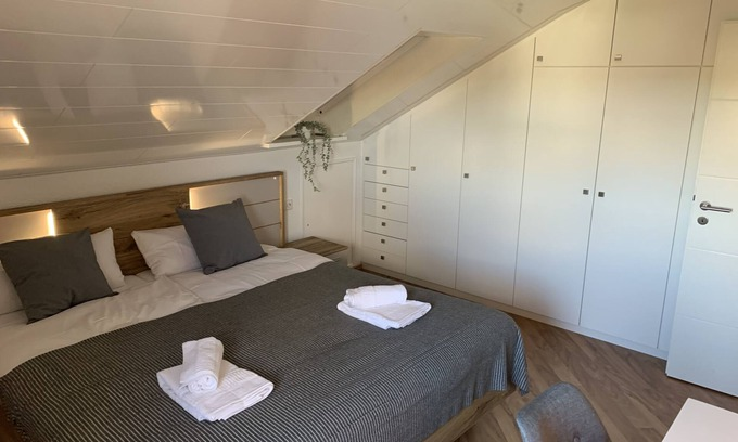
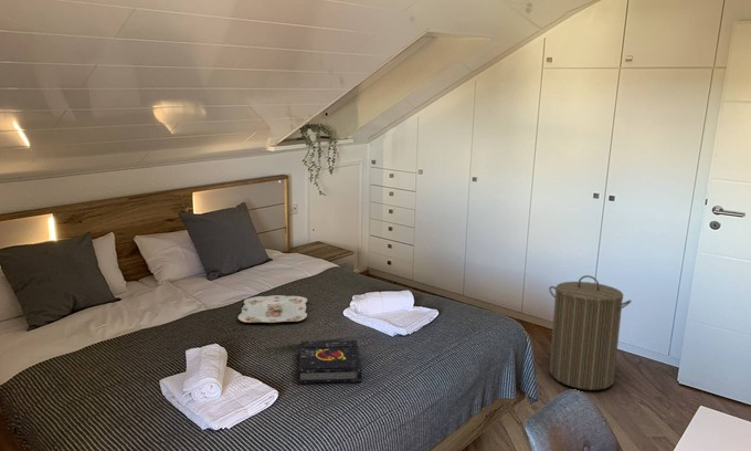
+ laundry hamper (585, 326)
+ book (329, 359)
+ serving tray (274, 308)
